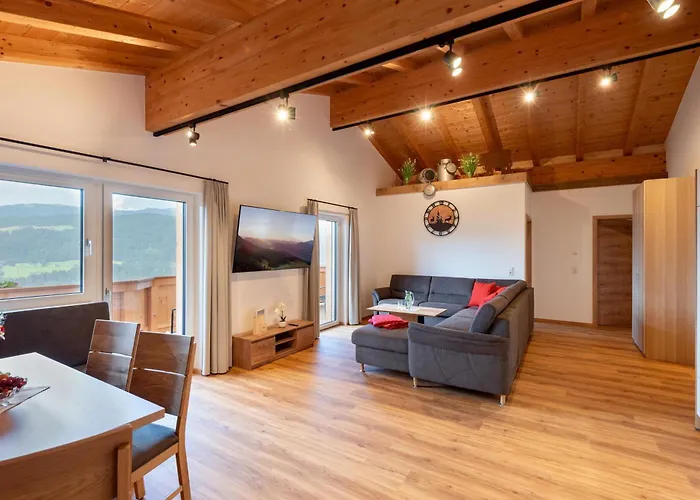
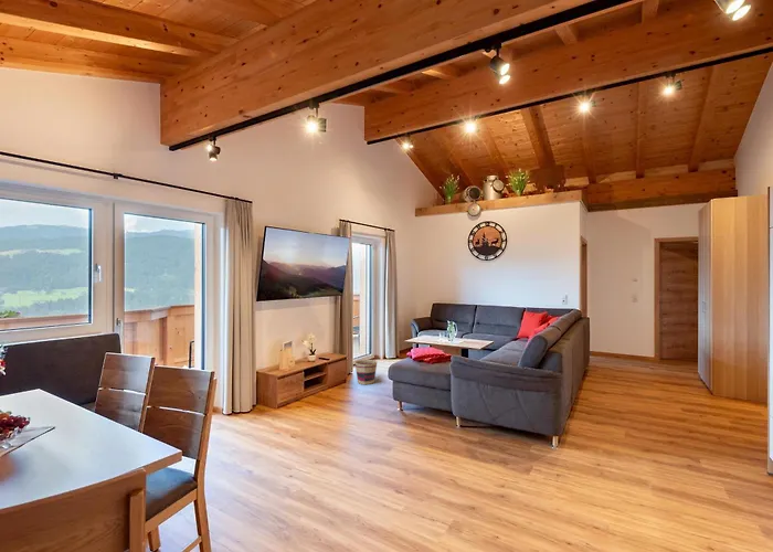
+ basket (366, 372)
